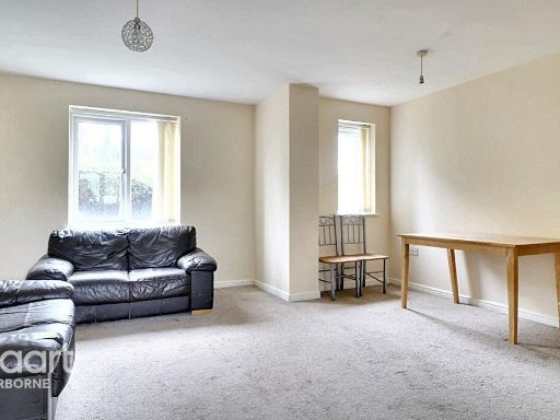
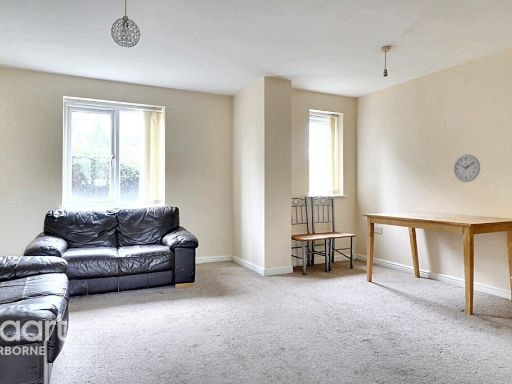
+ wall clock (465, 168)
